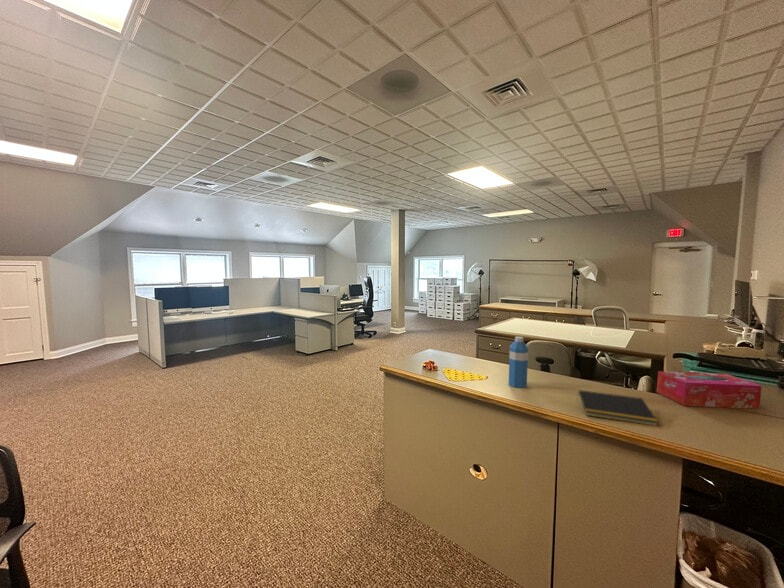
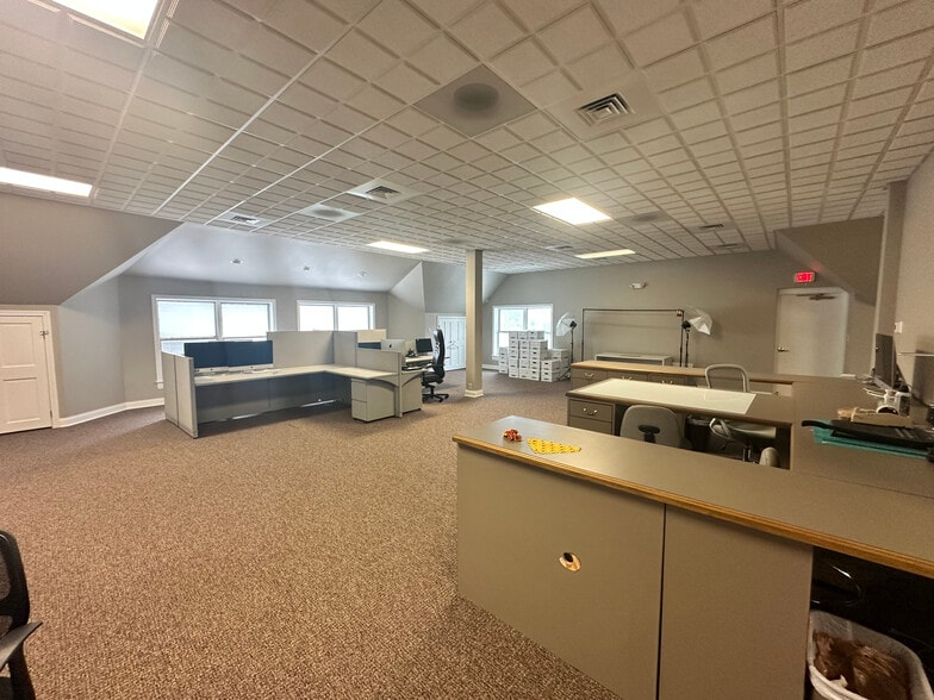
- water bottle (518, 361)
- tissue box (705, 388)
- notepad (614, 406)
